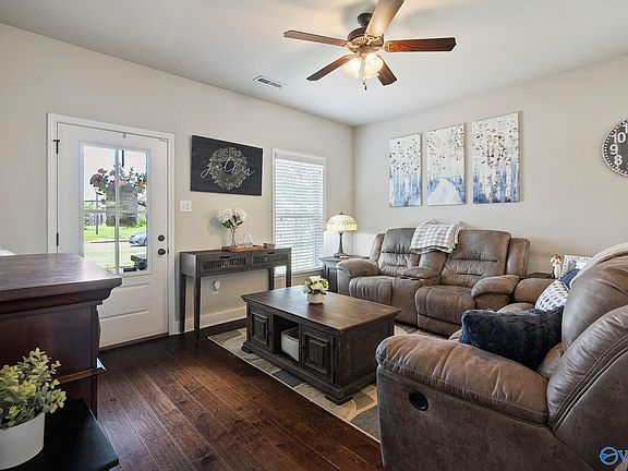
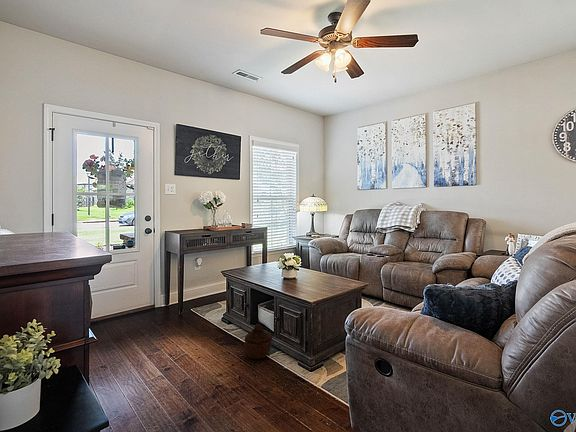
+ woven basket (258, 339)
